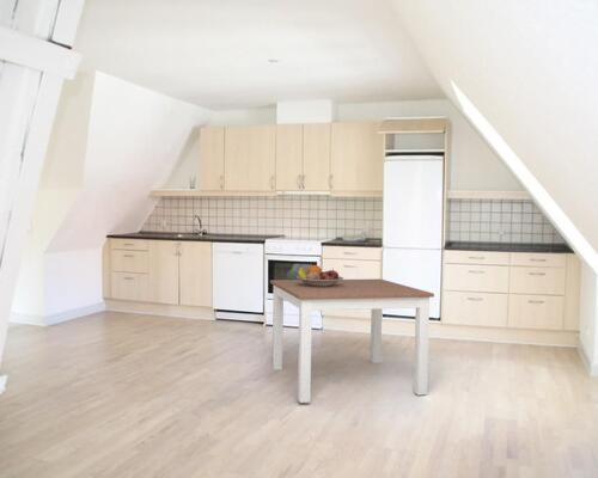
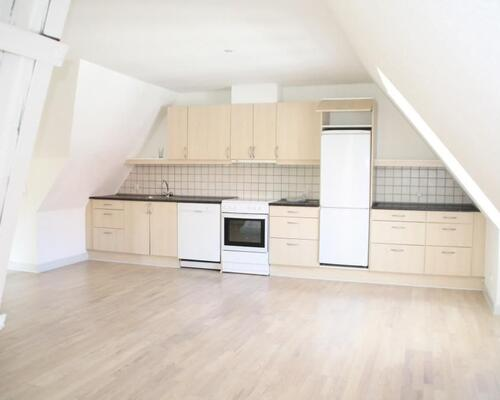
- fruit bowl (319, 275)
- dining table (344, 308)
